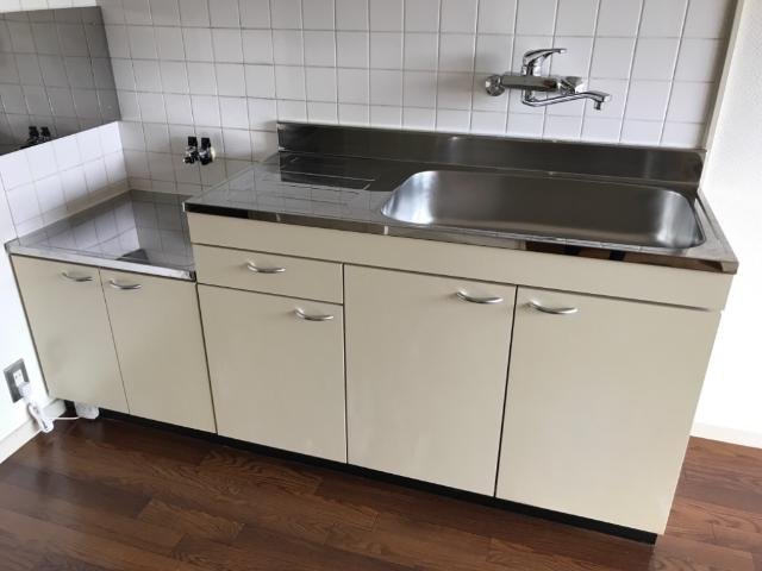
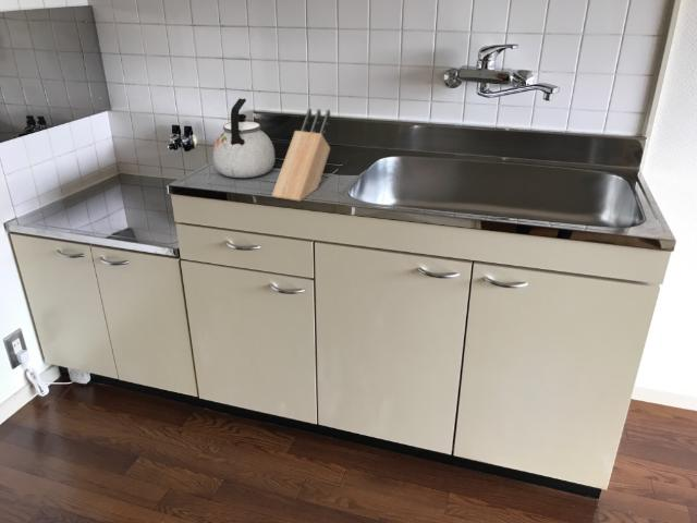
+ kettle (242, 136)
+ knife block (304, 151)
